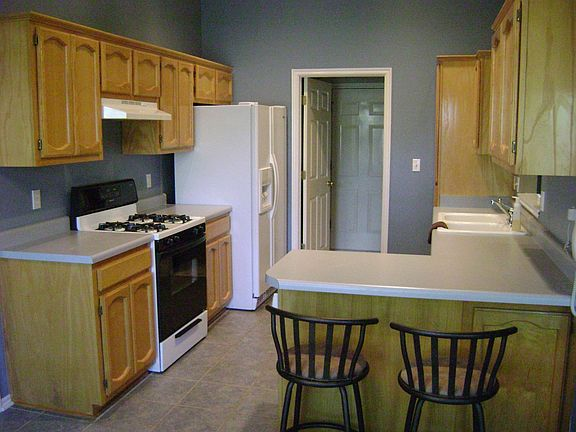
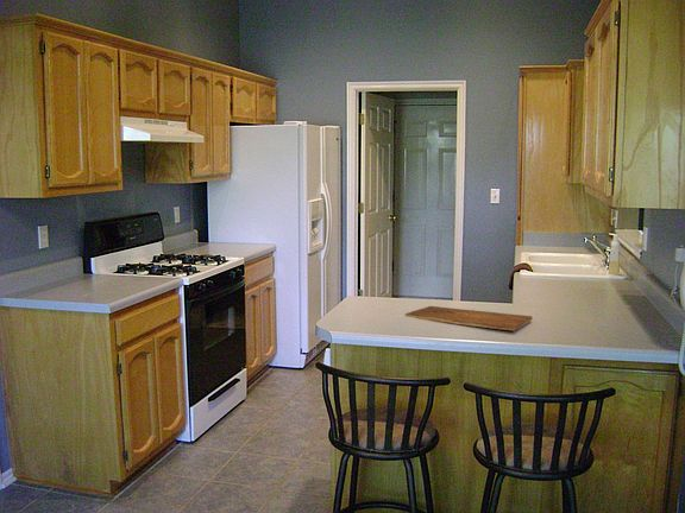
+ cutting board (467, 317)
